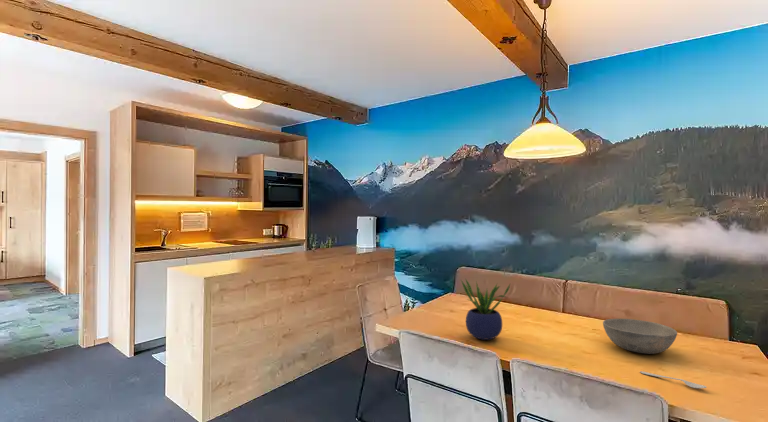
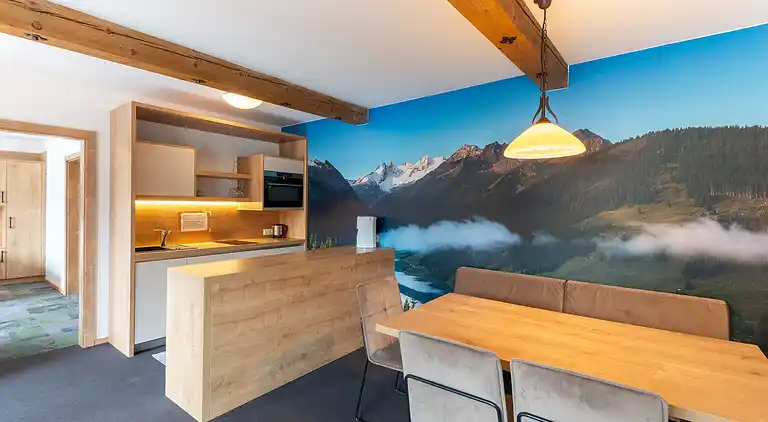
- potted plant (482, 307)
- bowl (638, 337)
- spoon (671, 378)
